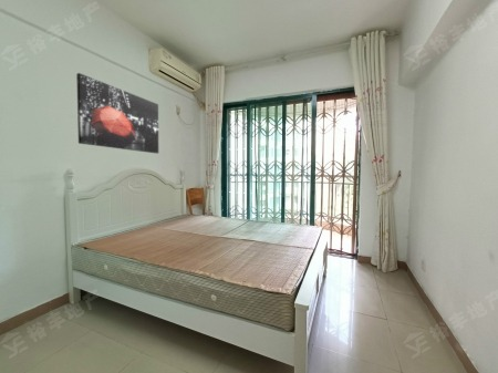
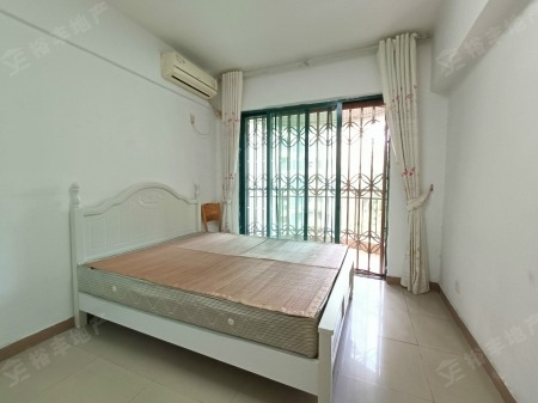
- wall art (125, 120)
